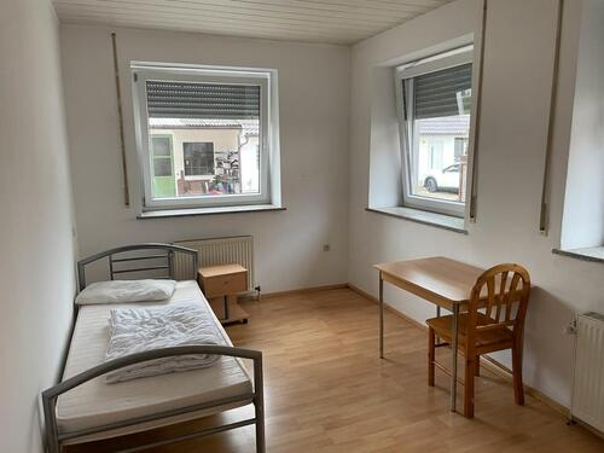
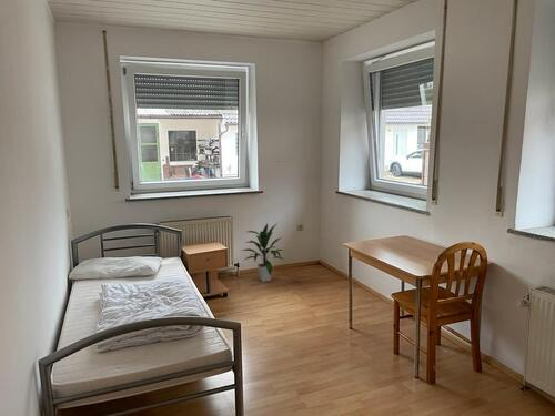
+ indoor plant (263, 252)
